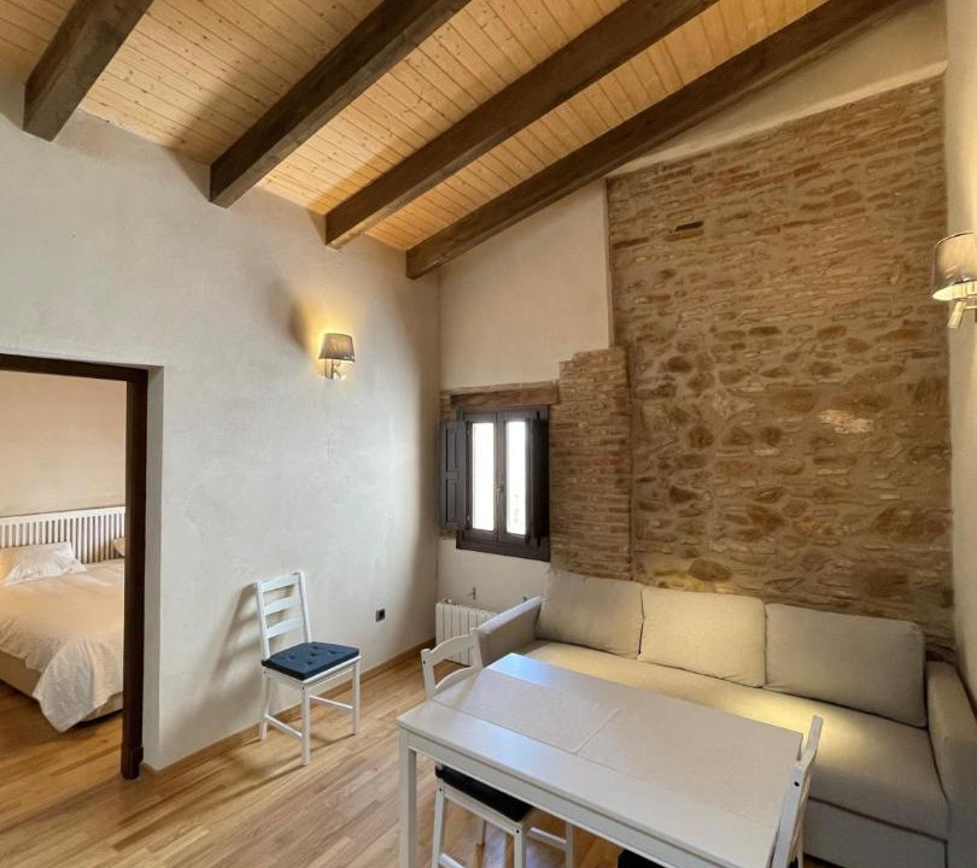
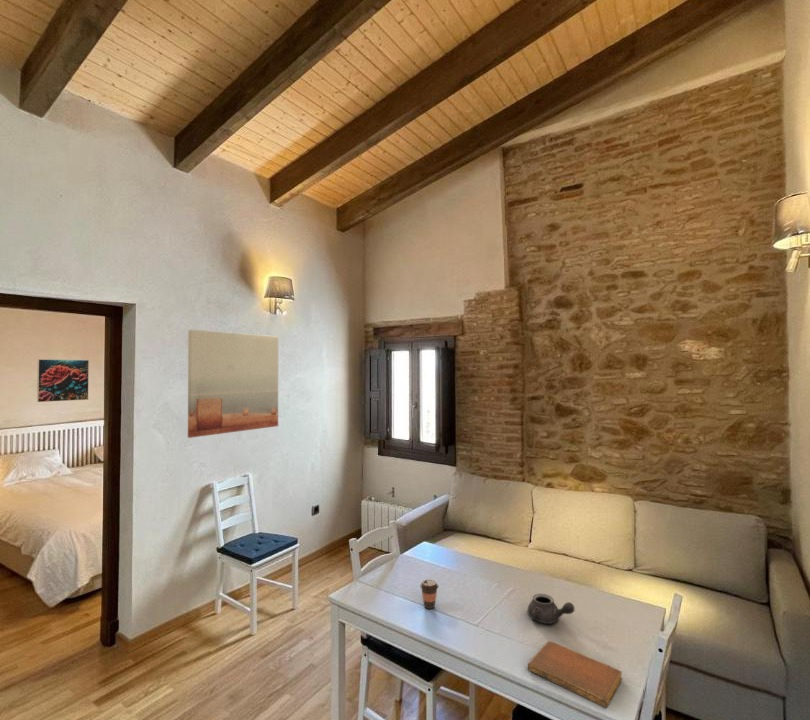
+ notebook (574, 671)
+ teapot (550, 609)
+ coffee cup (429, 594)
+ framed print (63, 380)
+ wall art (237, 382)
